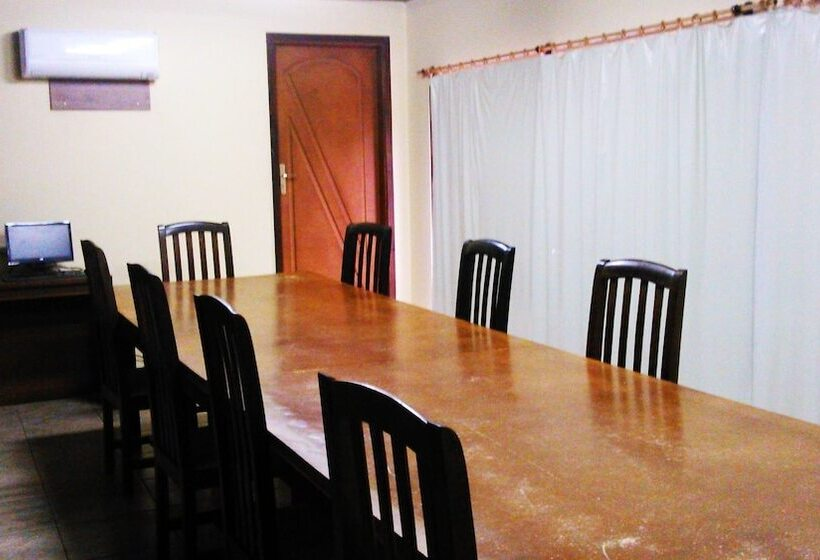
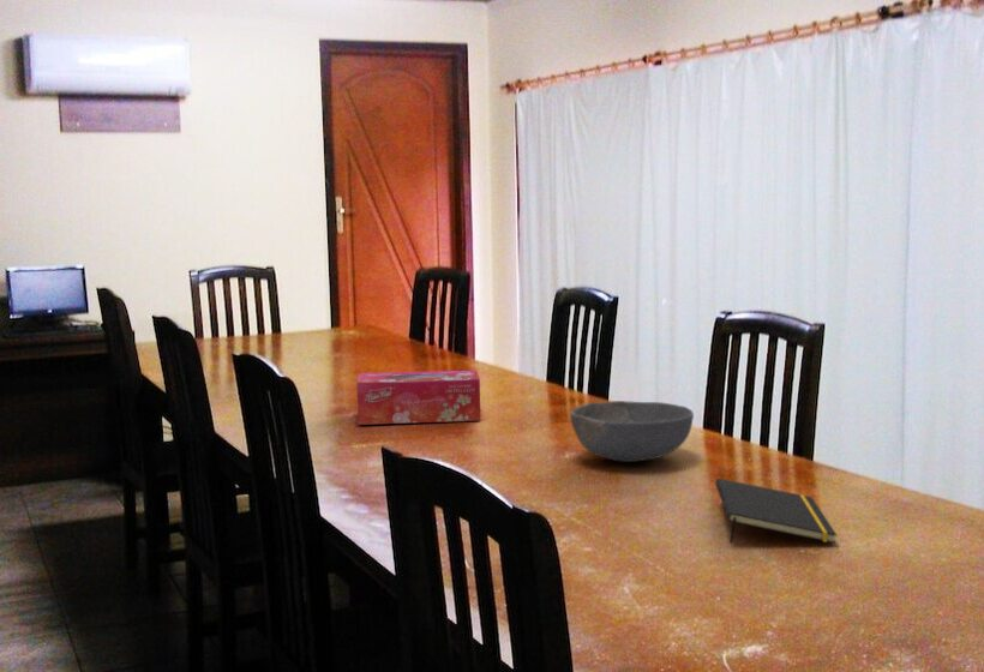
+ notepad (772, 508)
+ bowl (632, 433)
+ tissue box (419, 396)
